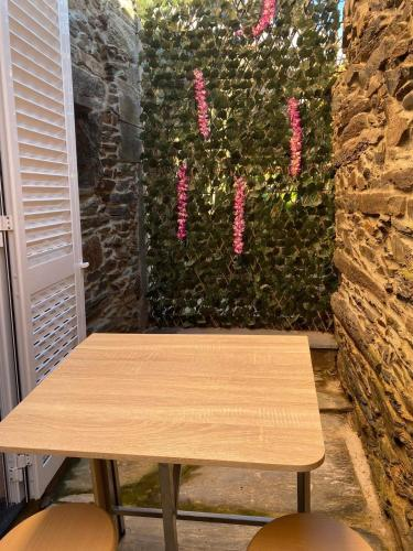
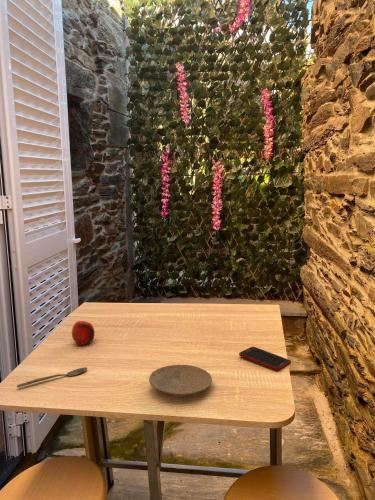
+ spoon (53, 376)
+ cell phone (264, 358)
+ fruit (83, 331)
+ plate (180, 382)
